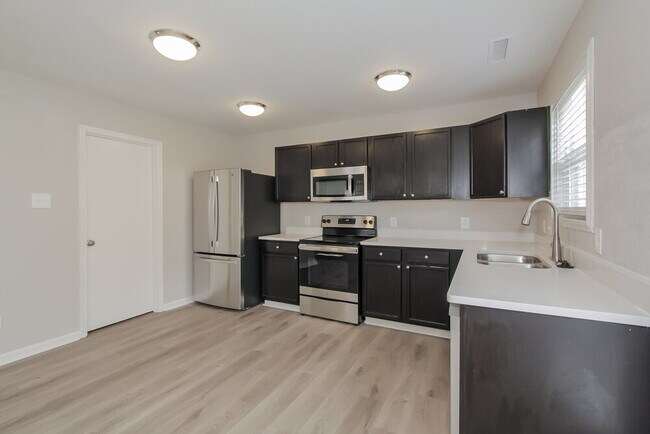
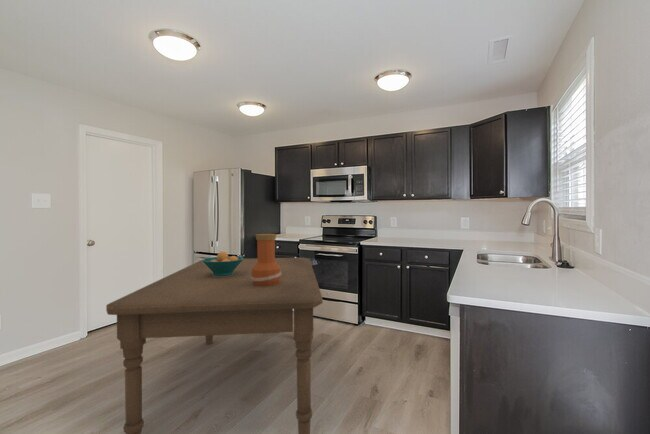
+ dining table (243, 326)
+ vase (266, 258)
+ fruit bowl (223, 262)
